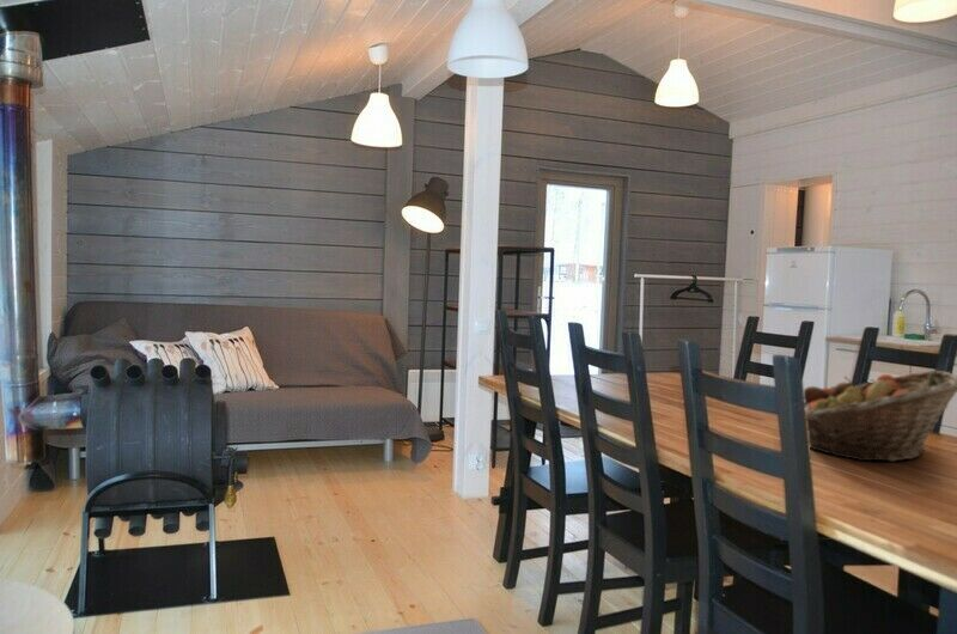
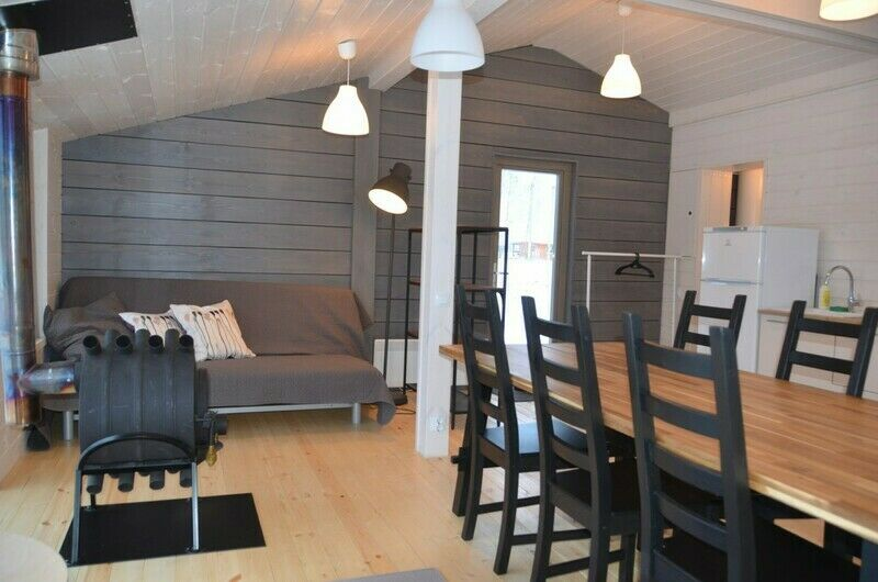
- fruit basket (871, 408)
